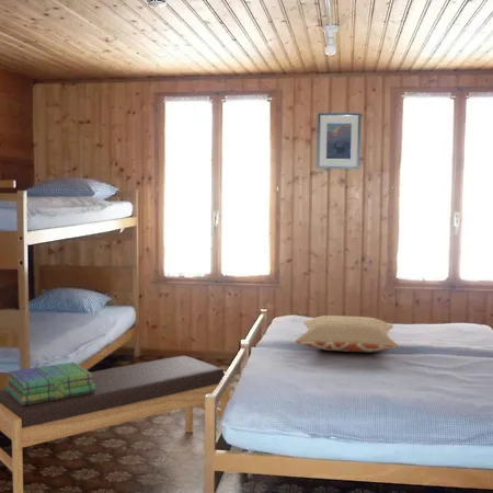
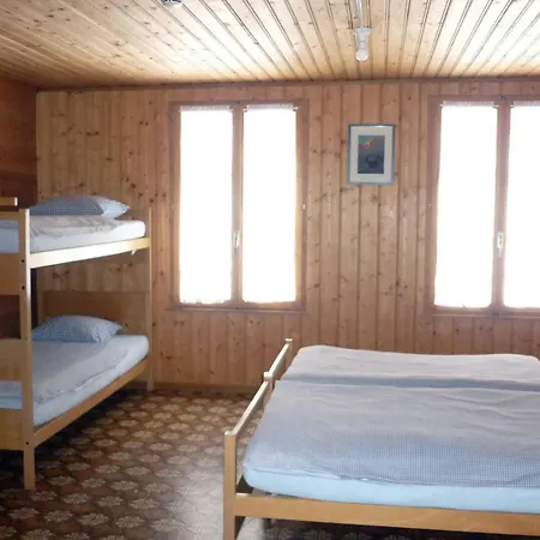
- pillow (346, 333)
- bench (116, 422)
- stack of books (49, 381)
